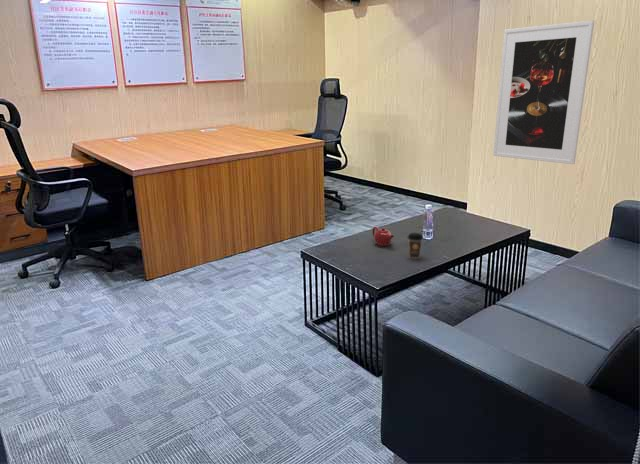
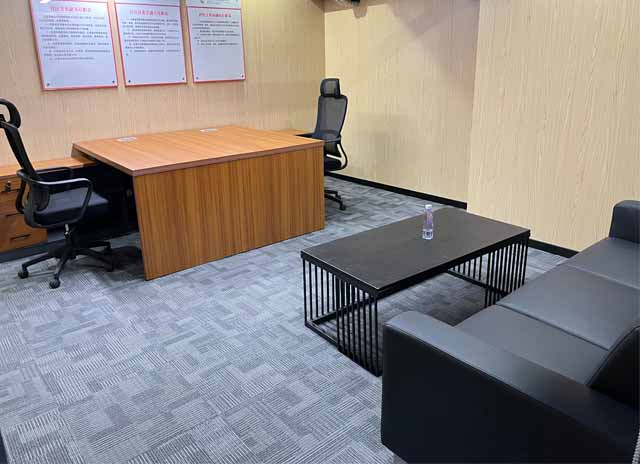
- teapot (382, 236)
- coffee cup (414, 246)
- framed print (538, 95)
